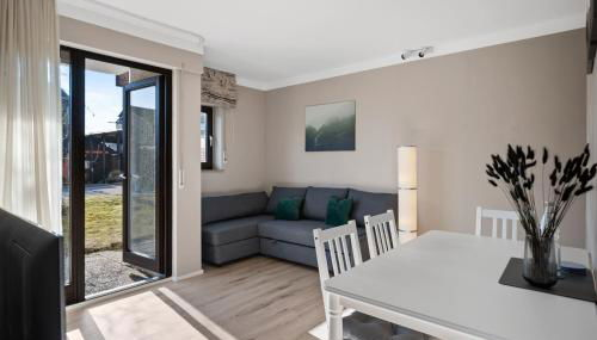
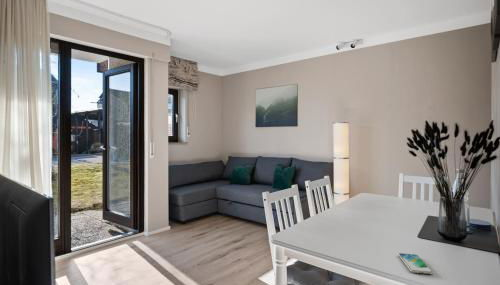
+ smartphone (414, 262)
